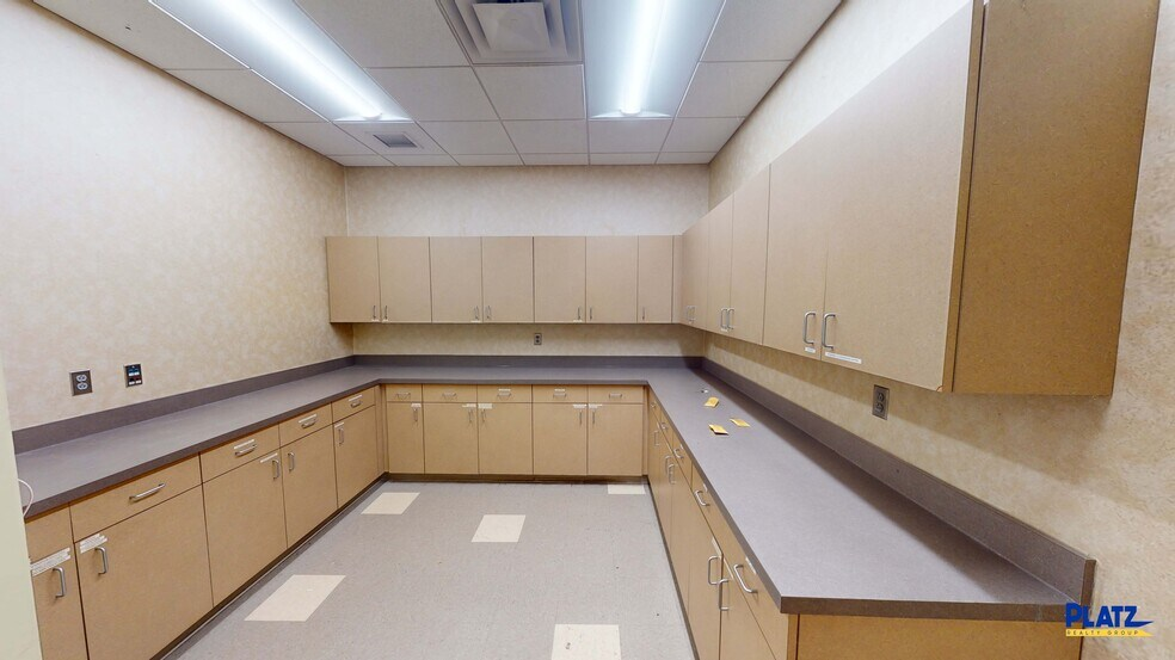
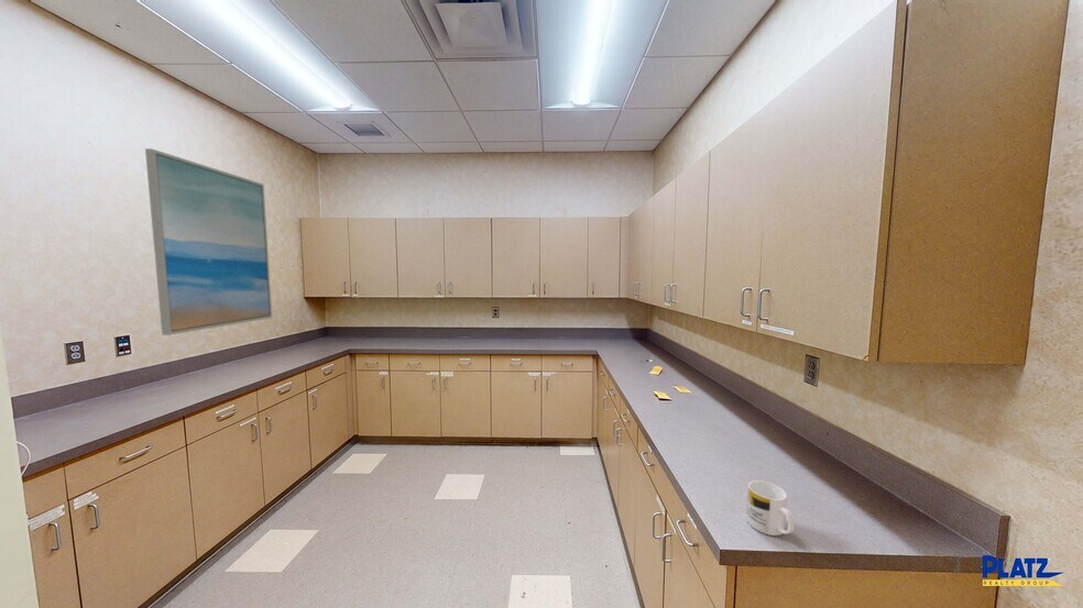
+ wall art (220, 248)
+ mug (770, 511)
